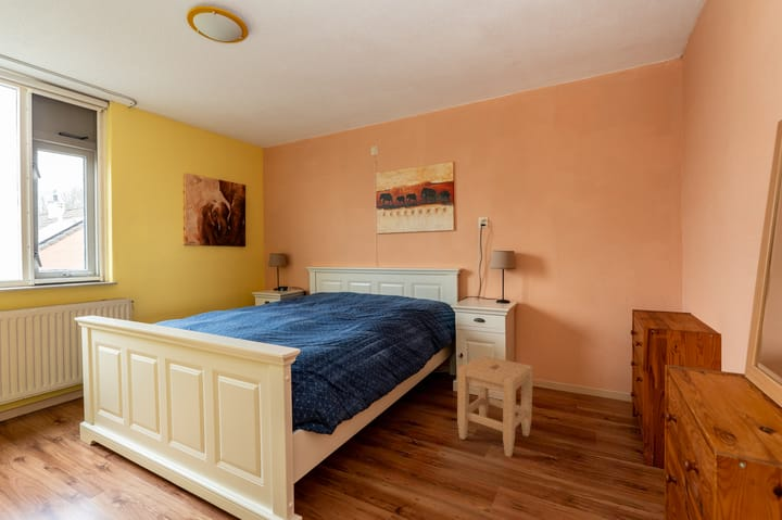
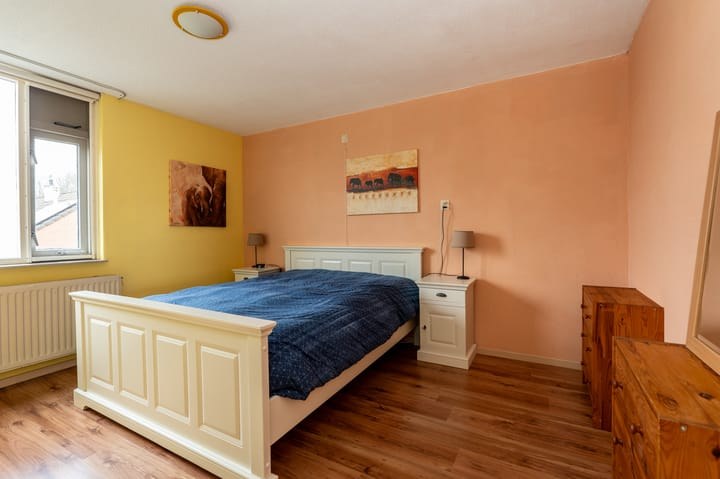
- stool (494, 402)
